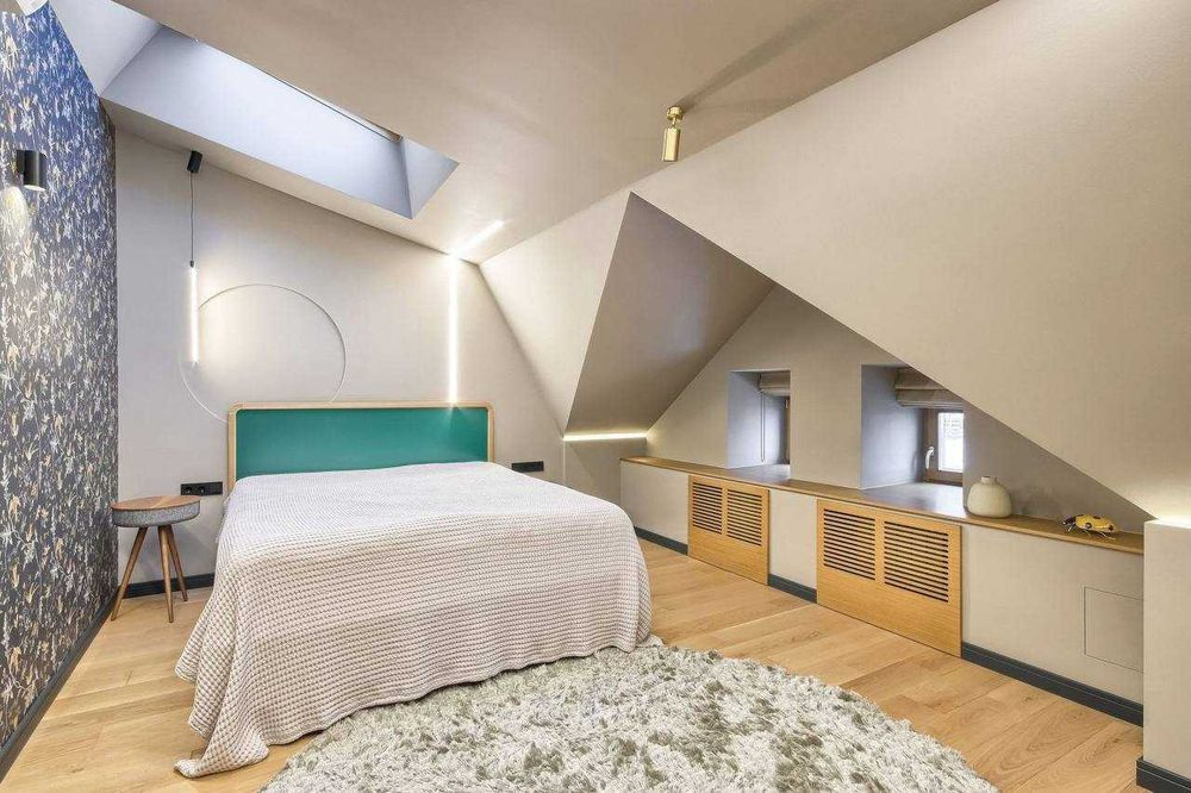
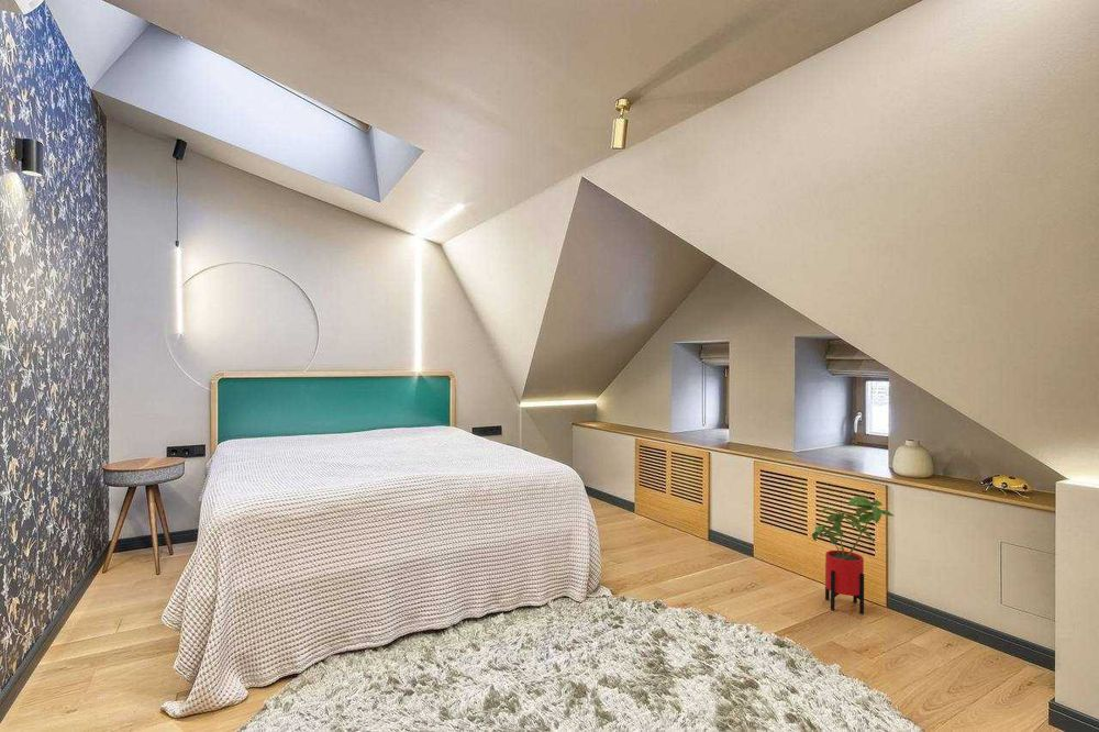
+ house plant (845, 551)
